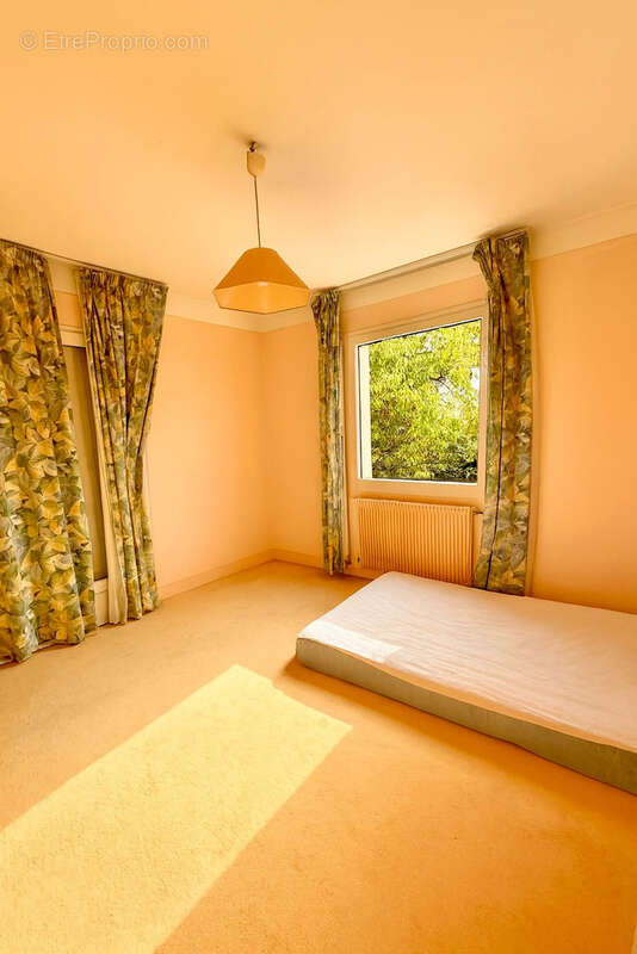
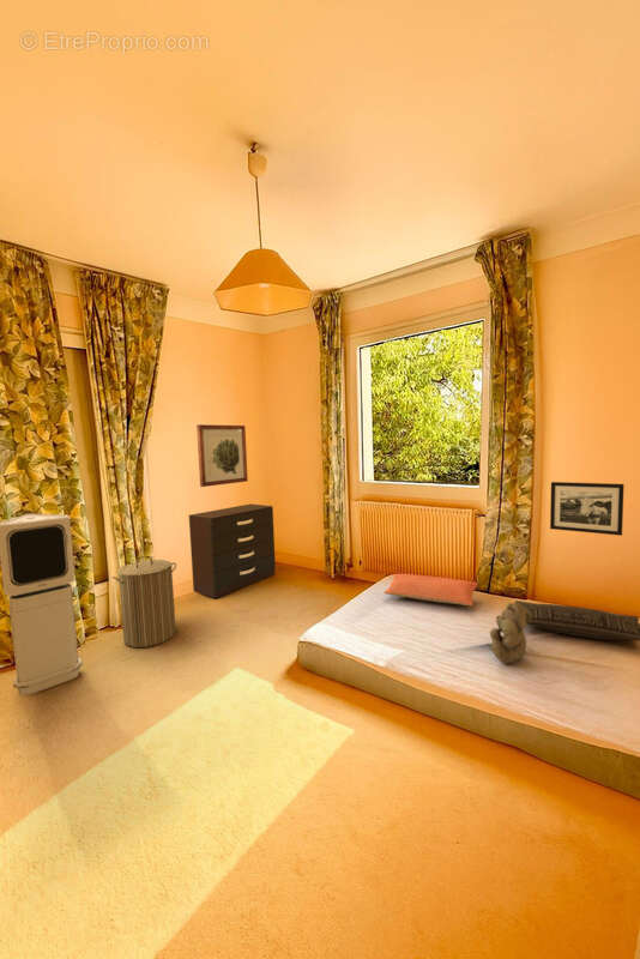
+ laundry hamper (147, 596)
+ wall art (223, 454)
+ picture frame (585, 507)
+ pillow (430, 589)
+ teddy bear (509, 629)
+ dresser (235, 547)
+ air purifier (40, 597)
+ pillow (575, 620)
